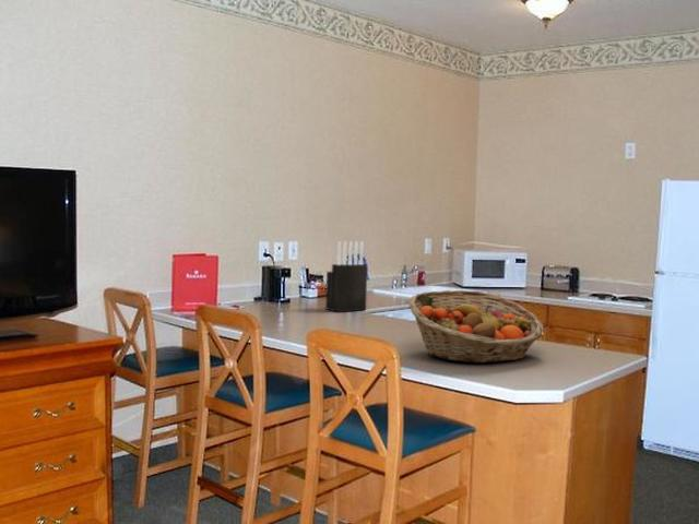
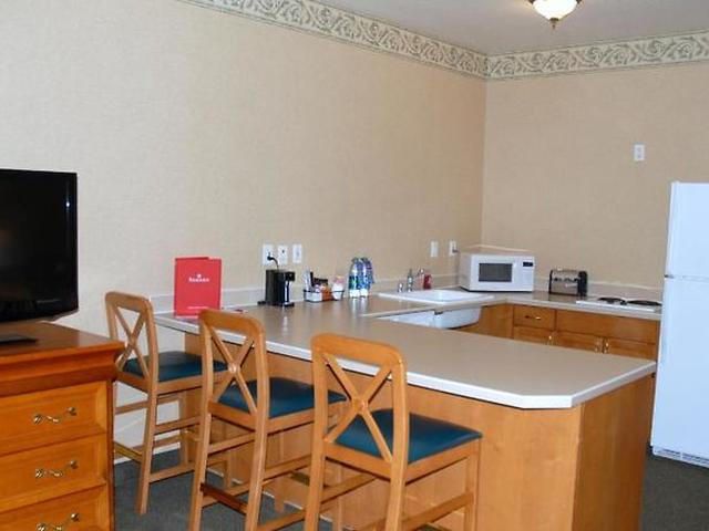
- fruit basket (474, 324)
- knife block (345, 275)
